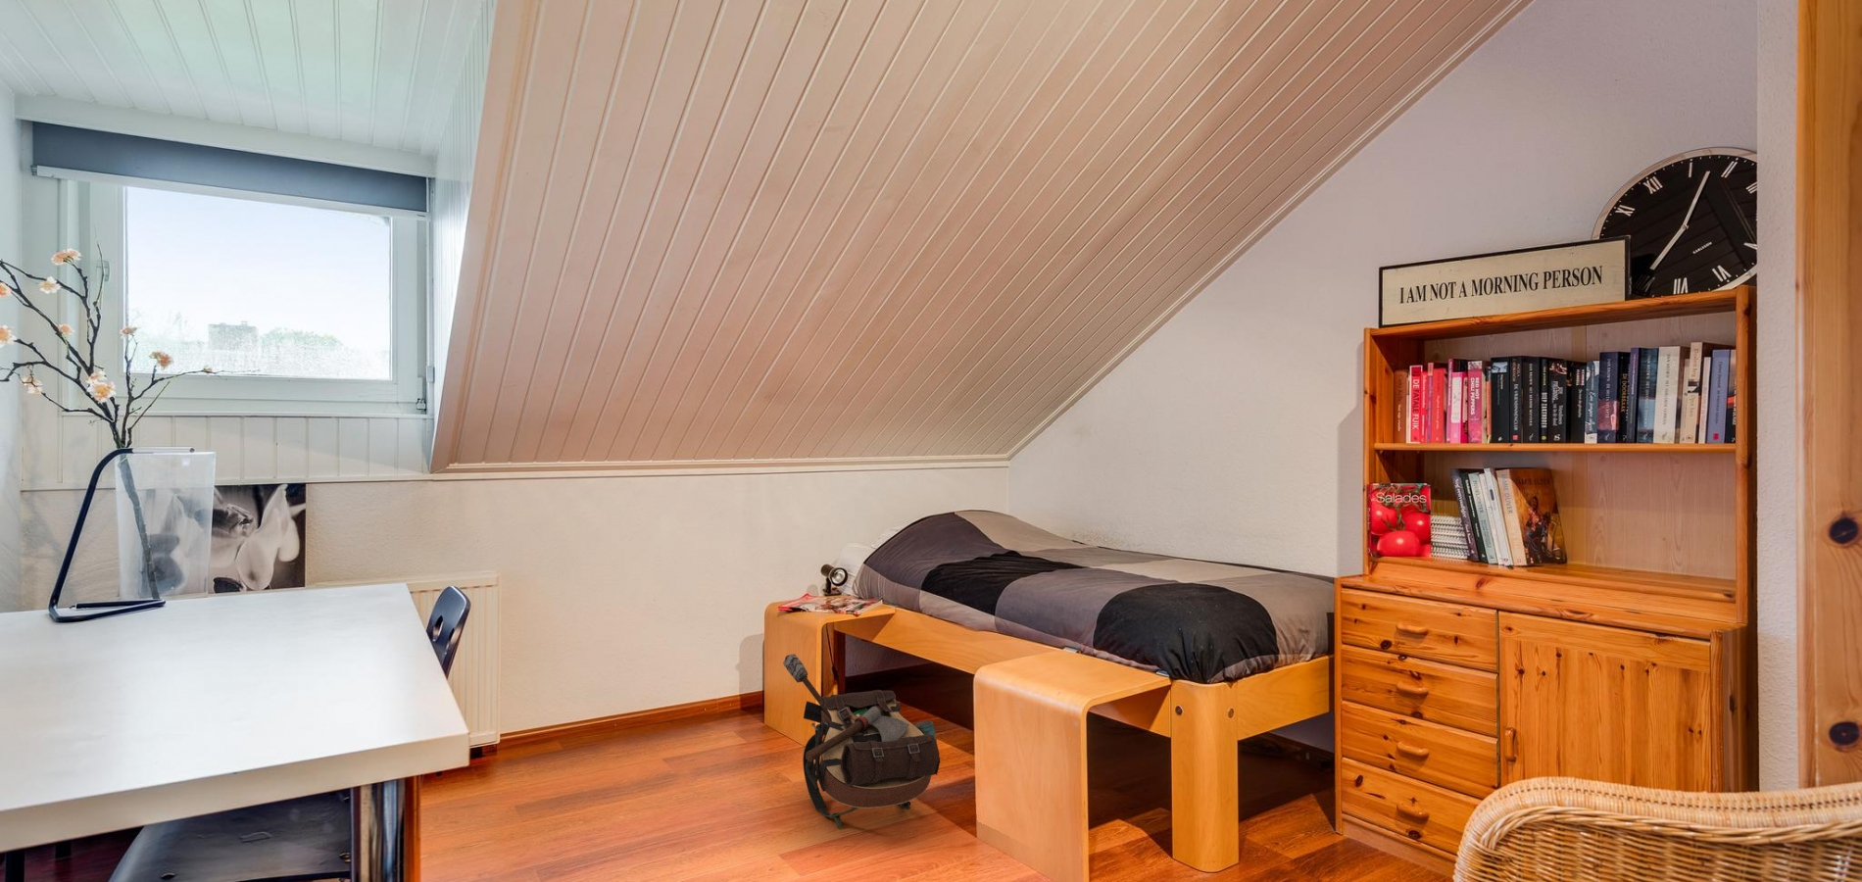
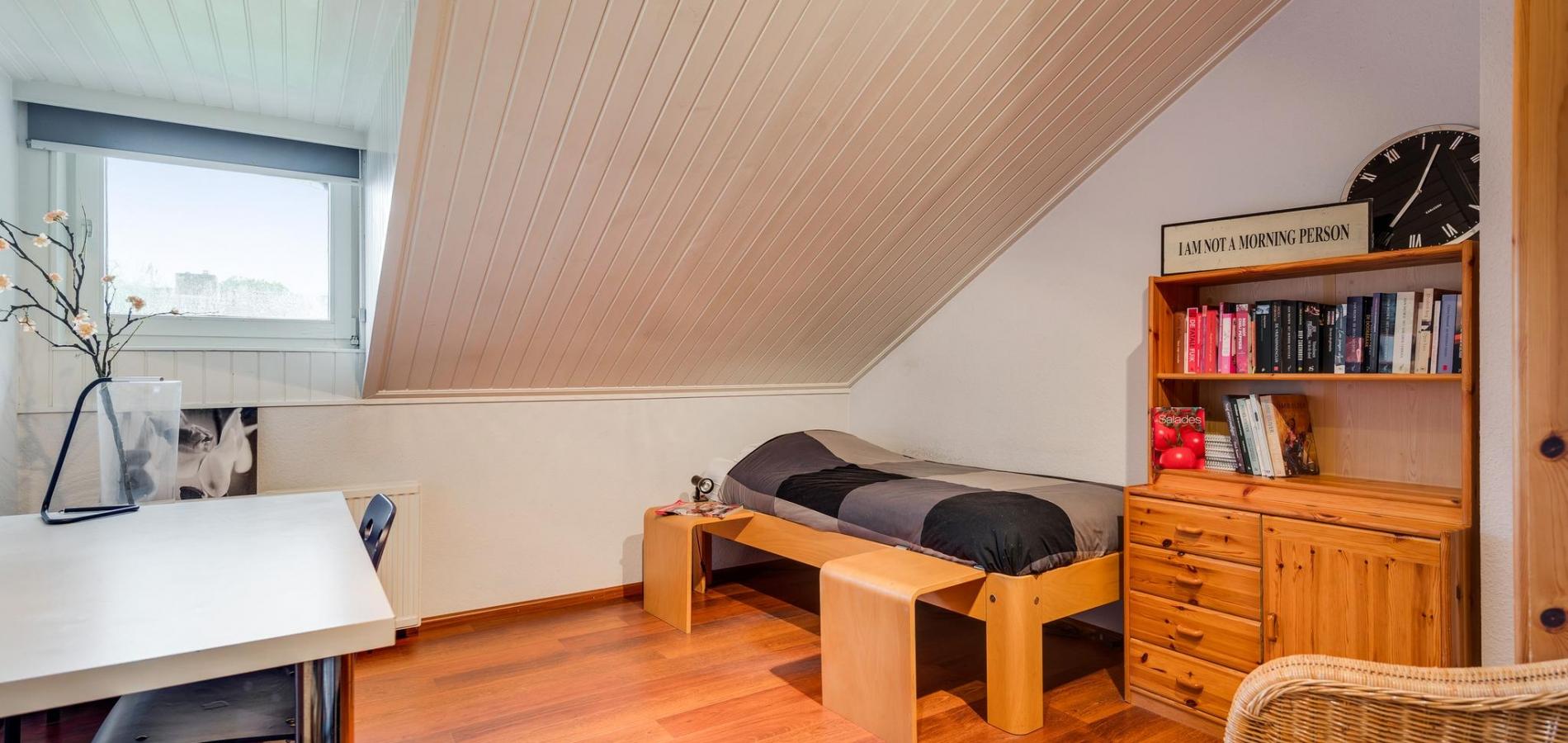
- backpack (867, 740)
